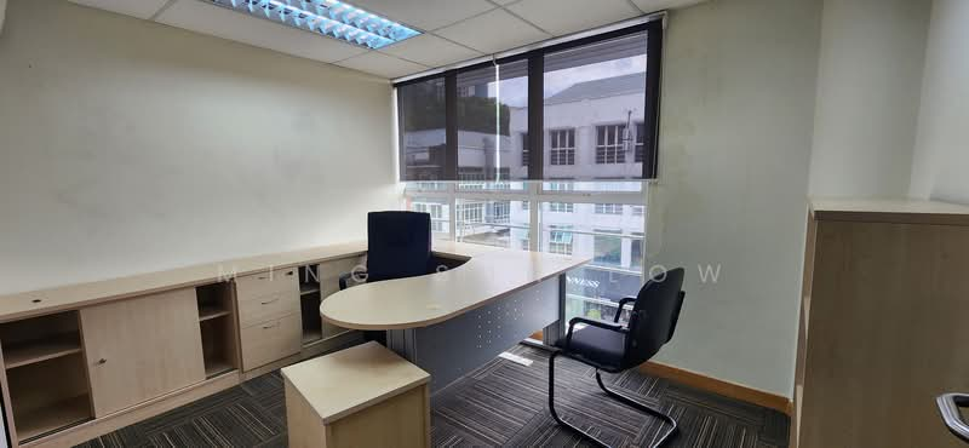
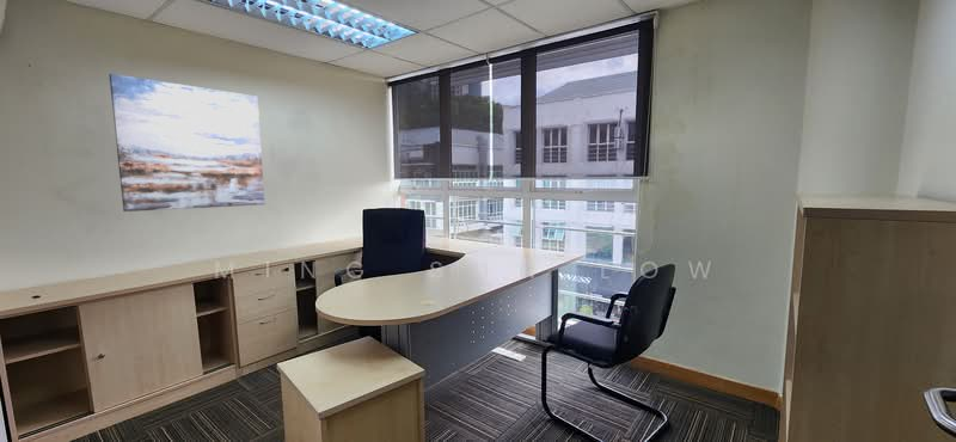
+ wall art (197, 148)
